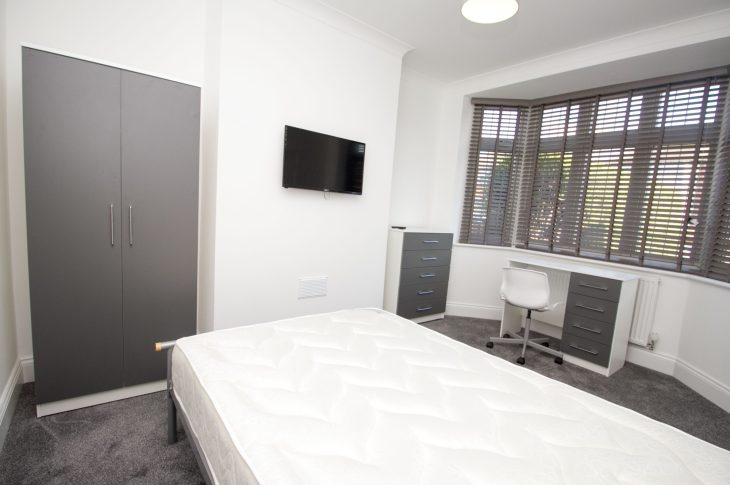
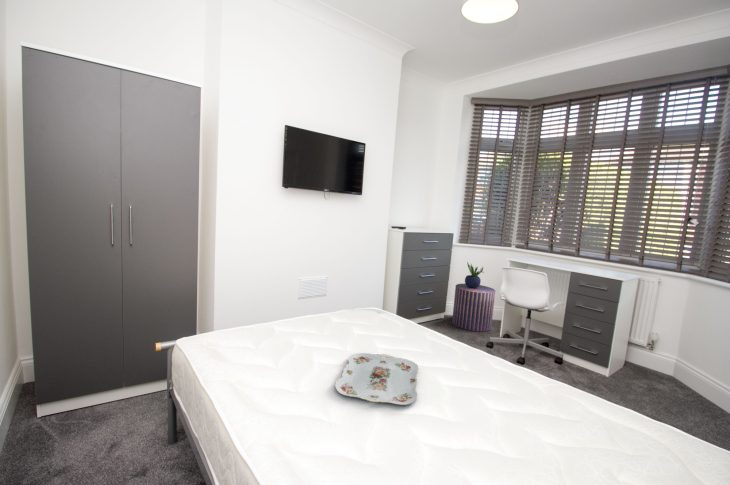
+ serving tray (379, 376)
+ potted plant (473, 274)
+ stool (473, 306)
